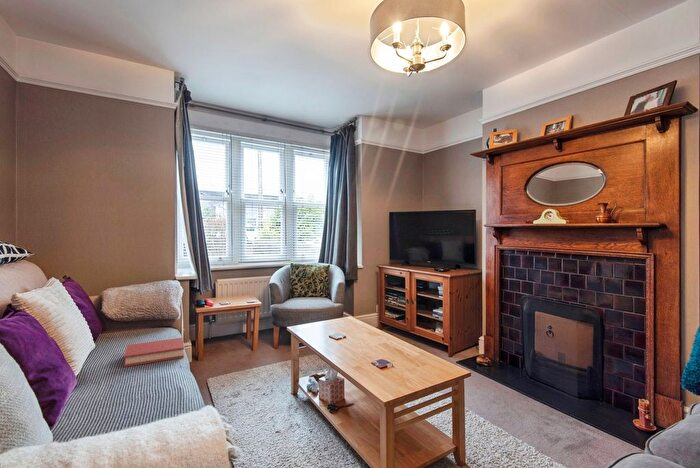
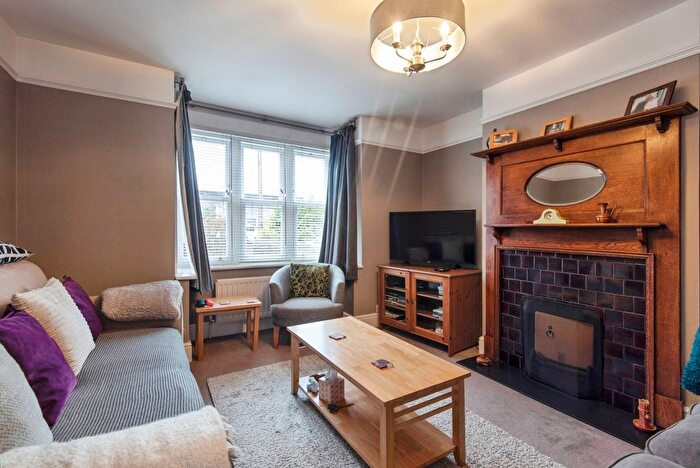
- hardback book (155, 350)
